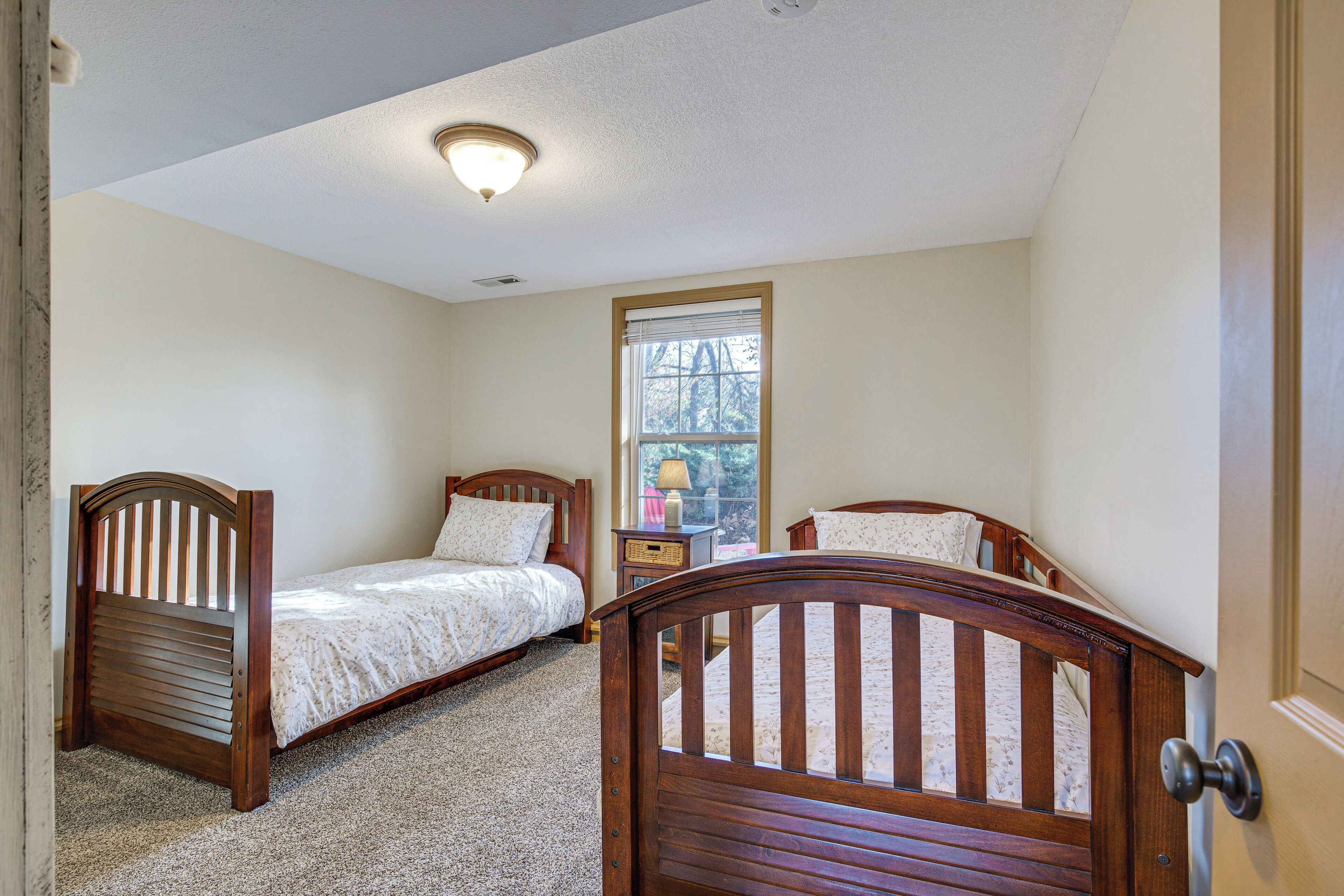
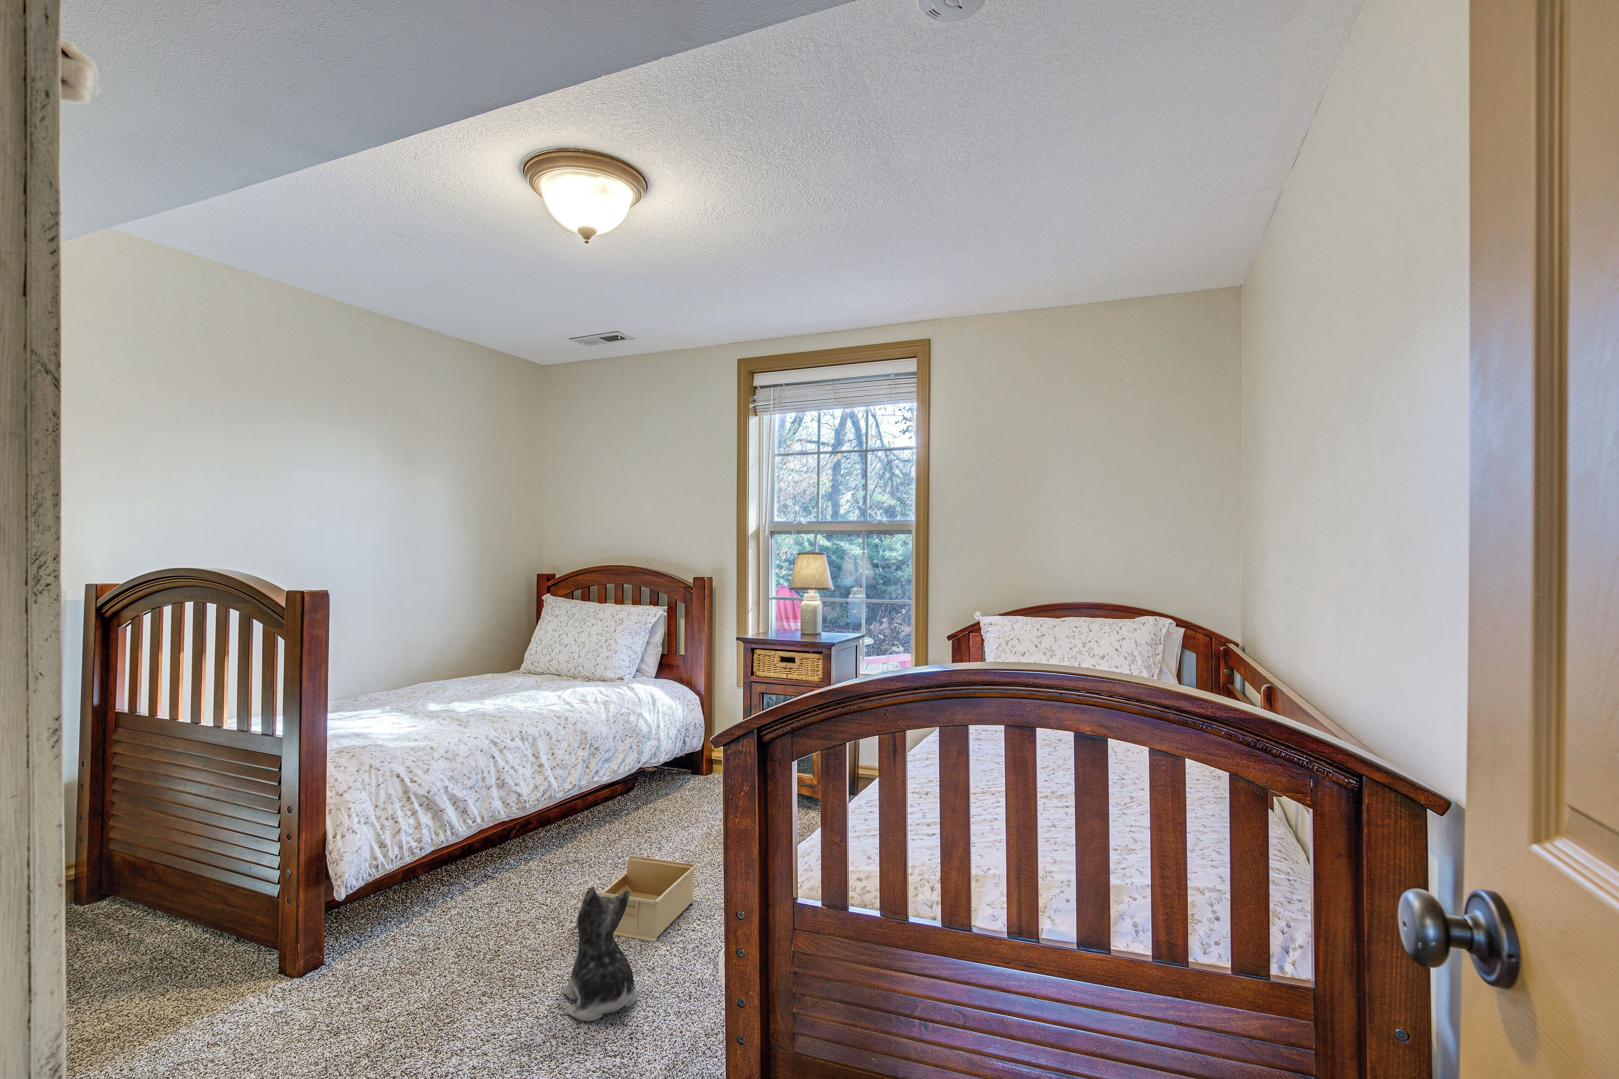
+ storage bin (640, 895)
+ plush toy (602, 947)
